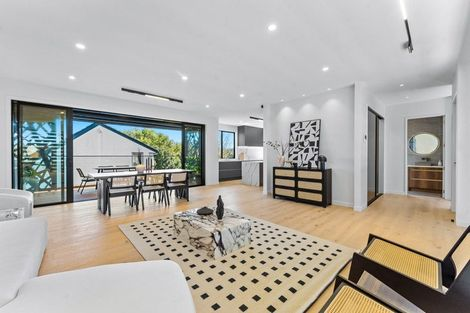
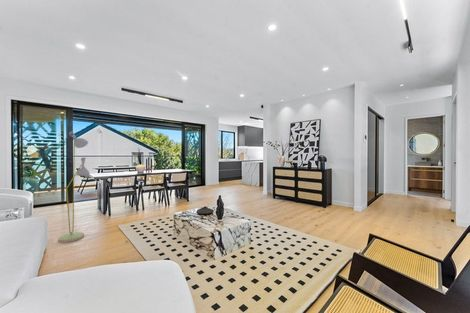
+ floor lamp (73, 183)
